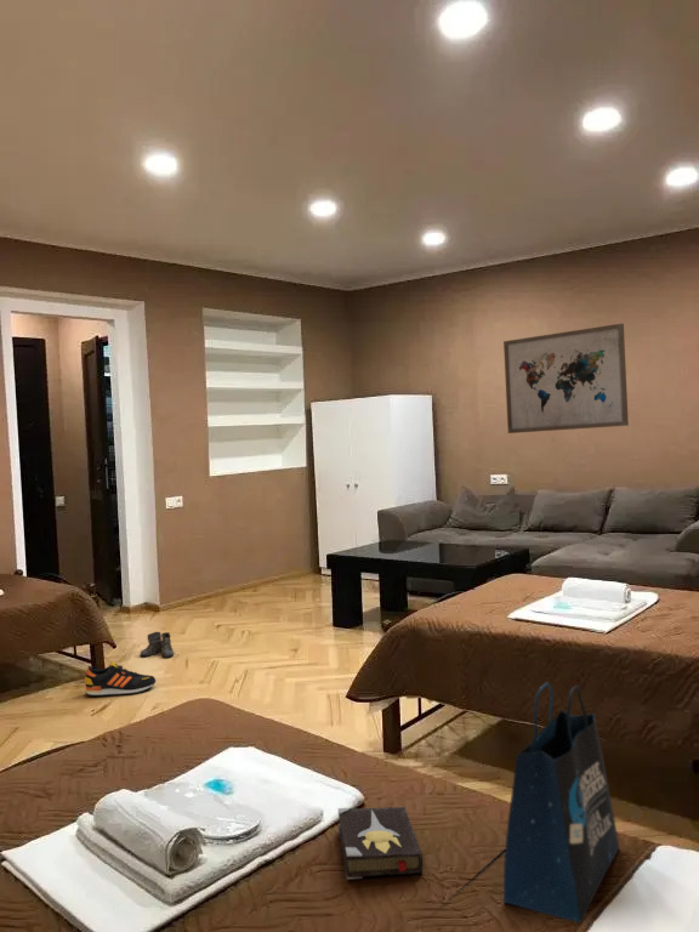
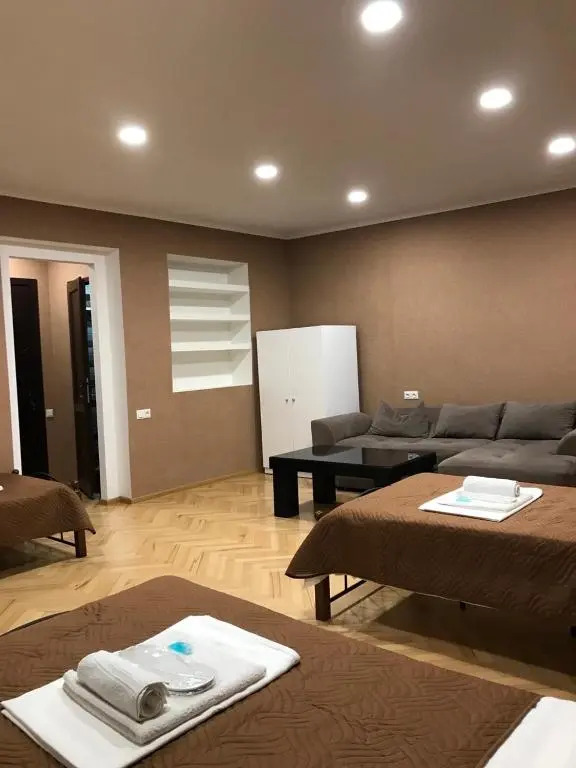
- wall art (562, 381)
- boots (158, 643)
- tote bag (559, 779)
- shoe (119, 676)
- hardback book (377, 837)
